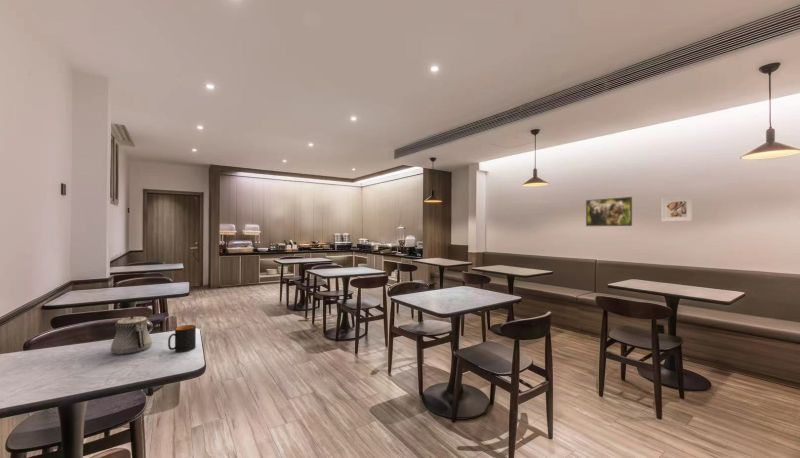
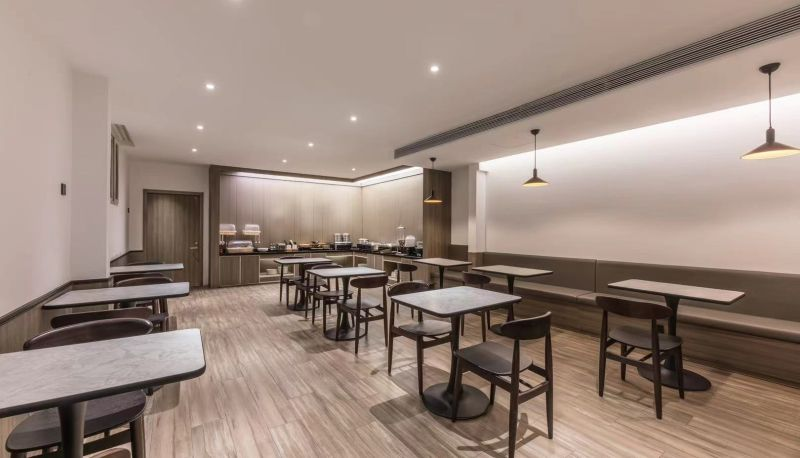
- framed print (607, 212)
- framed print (676, 209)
- teapot (131, 332)
- mug (181, 339)
